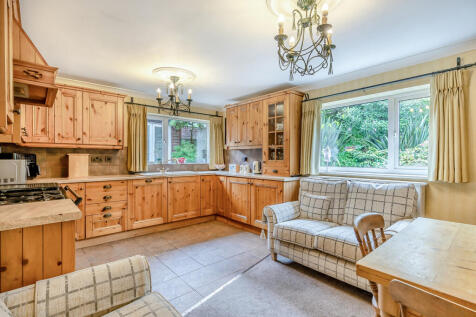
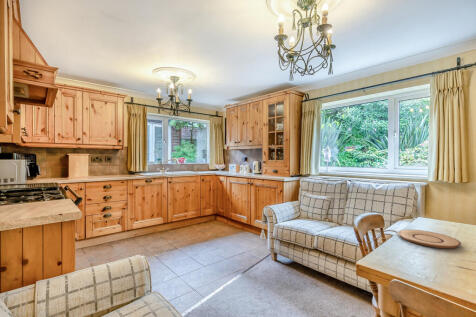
+ plate (427, 238)
